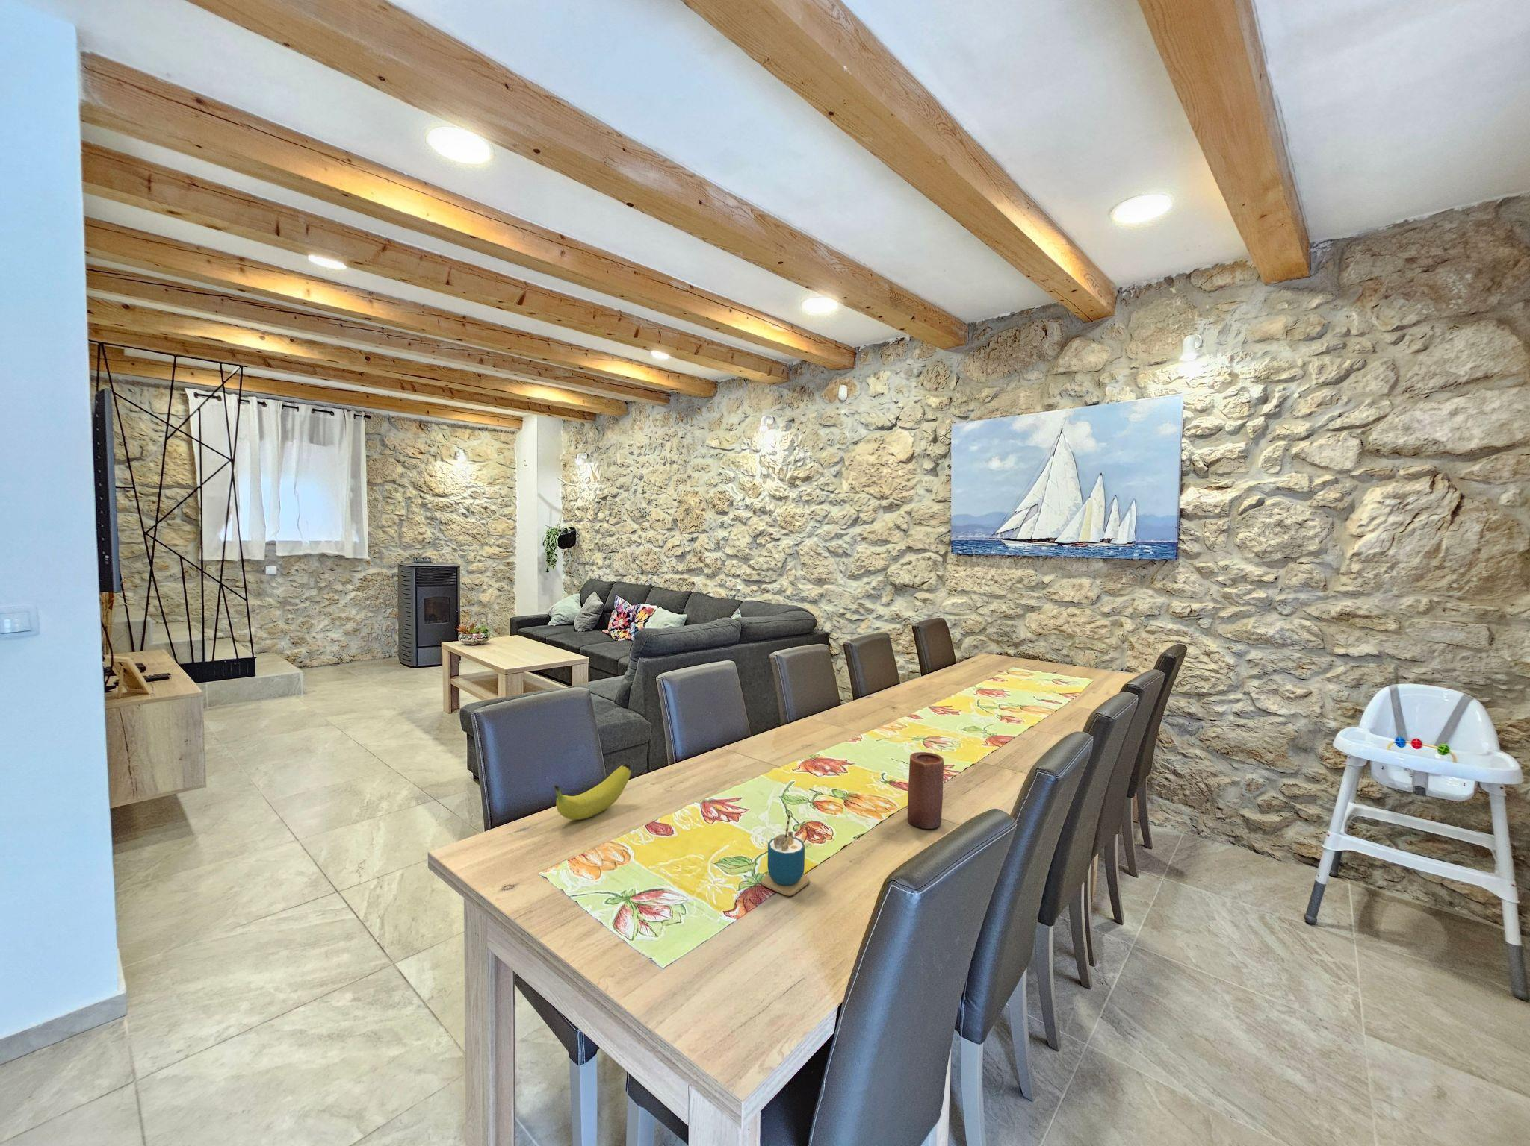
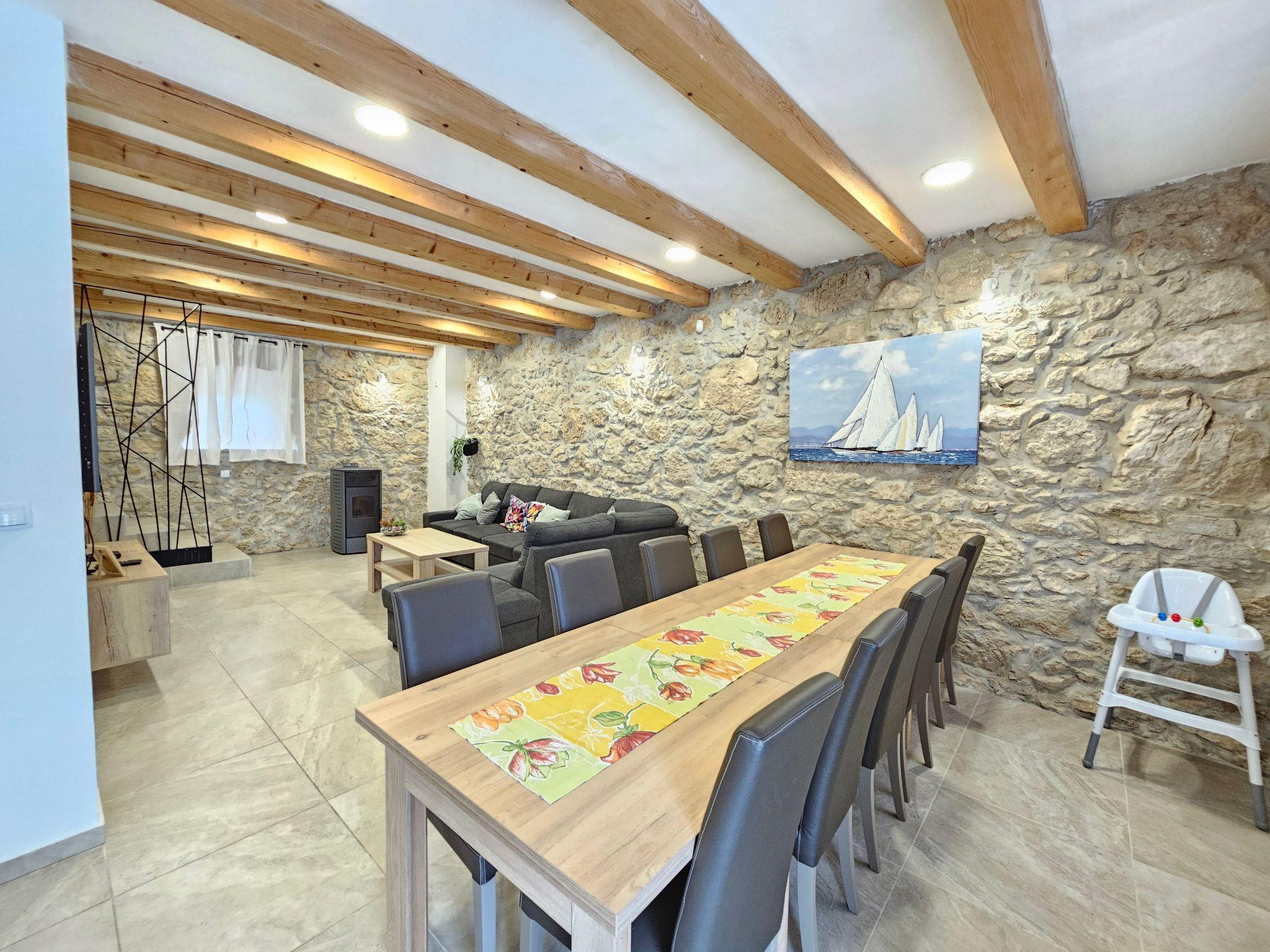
- cup (785, 851)
- fruit (592, 792)
- candle (925, 790)
